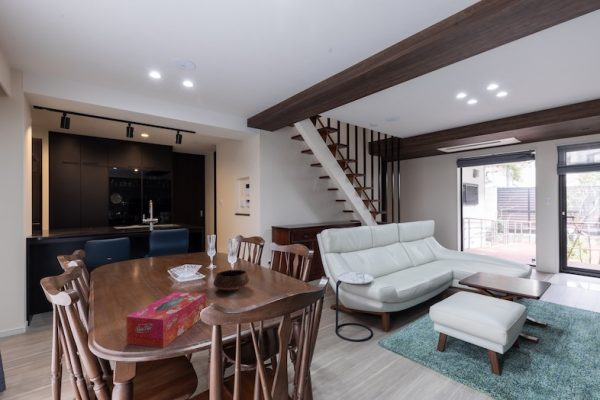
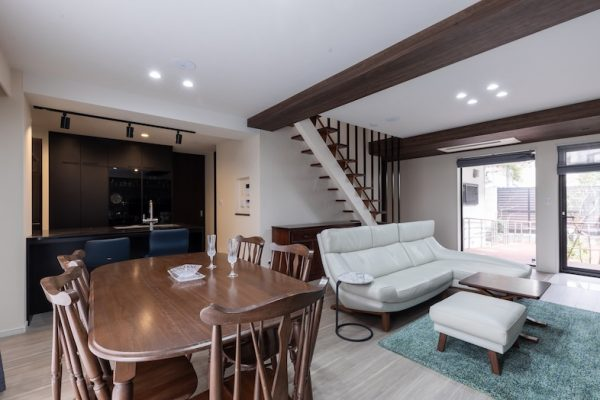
- tissue box (170, 315)
- bowl (231, 280)
